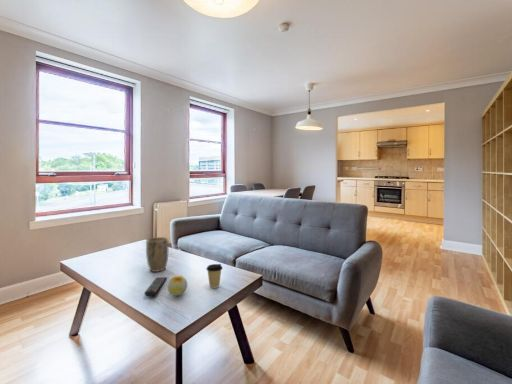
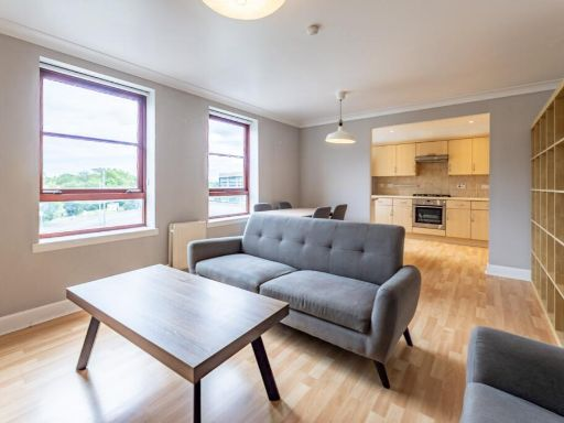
- remote control (156, 285)
- coffee cup (214, 275)
- plant pot (157, 254)
- decorative ball (177, 285)
